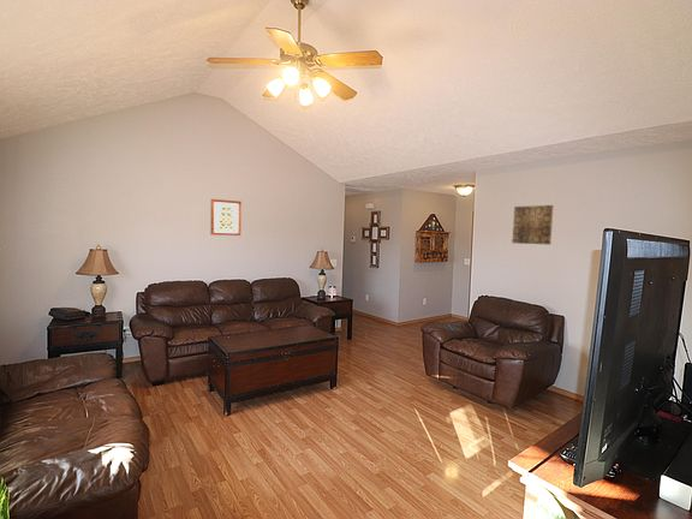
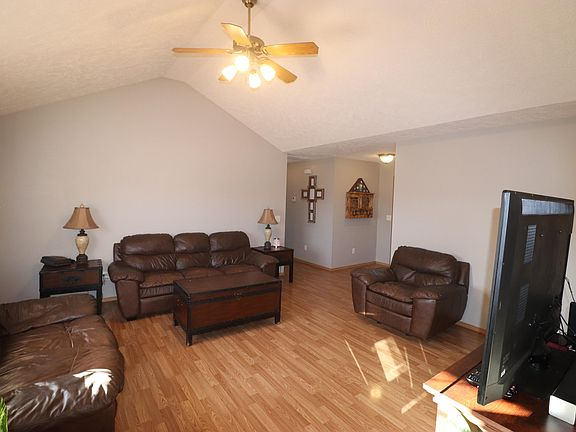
- wall art (226, 217)
- wall art (531, 225)
